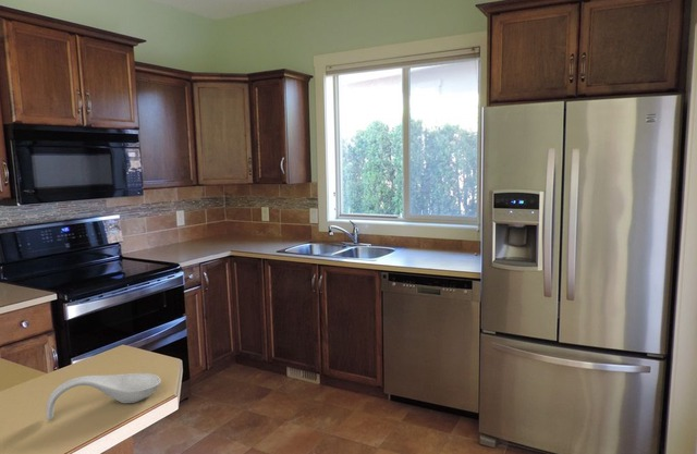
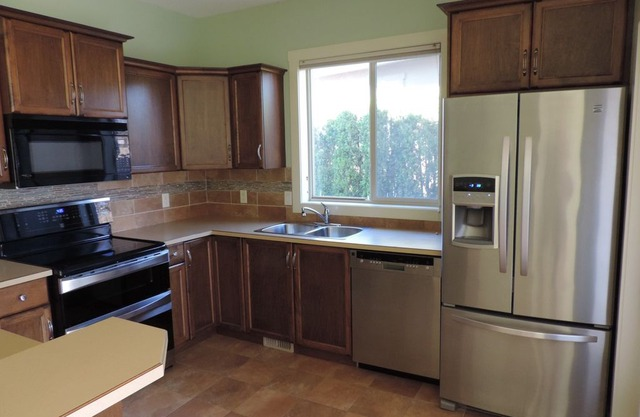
- spoon rest (106, 389)
